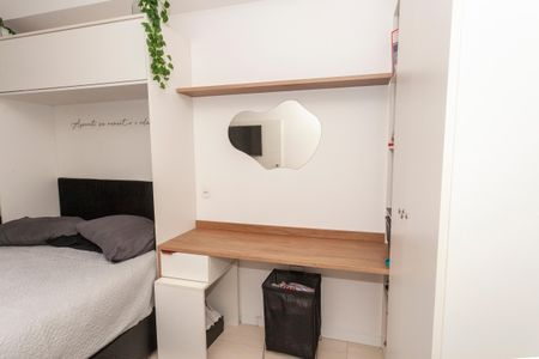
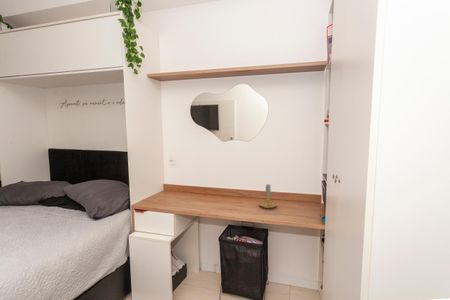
+ candle (267, 195)
